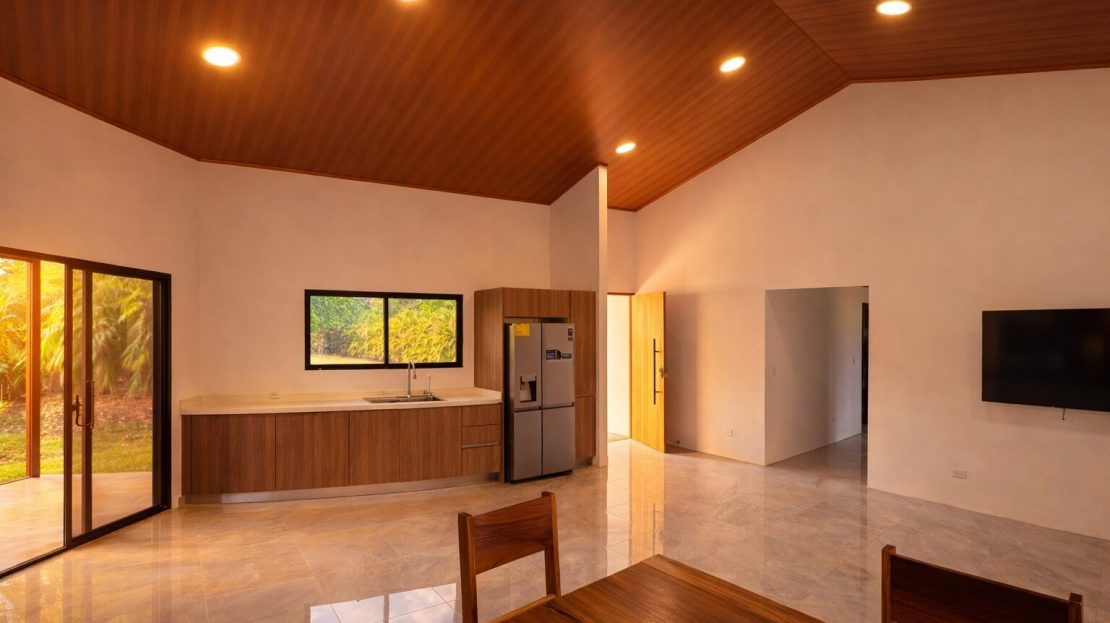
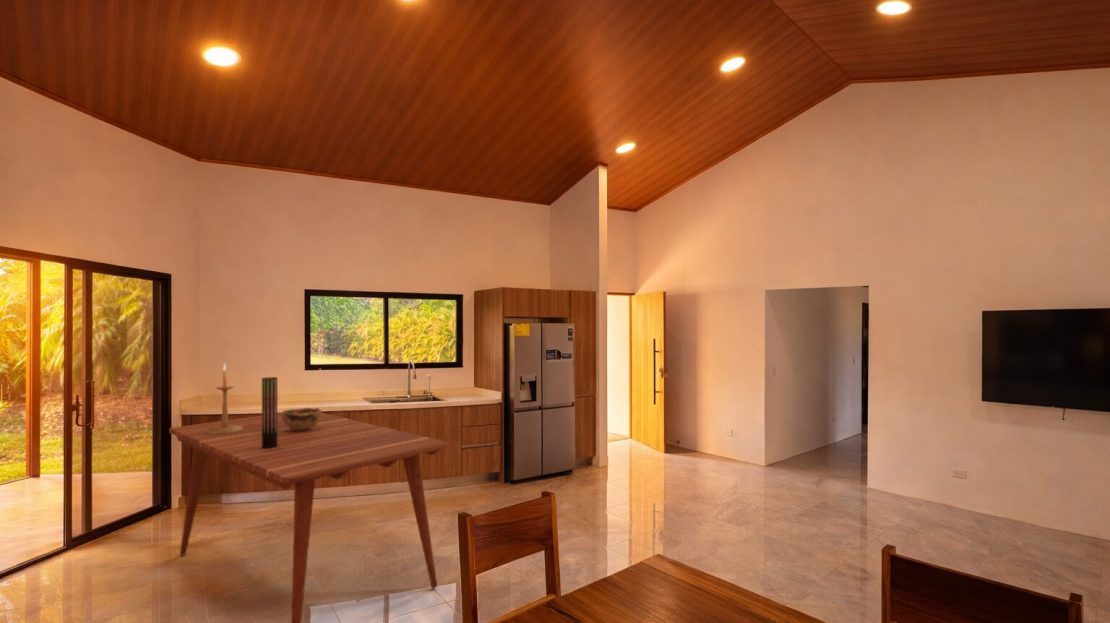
+ decorative bowl (301, 419)
+ candlestick (224, 396)
+ cylinder (269, 412)
+ dining table (300, 502)
